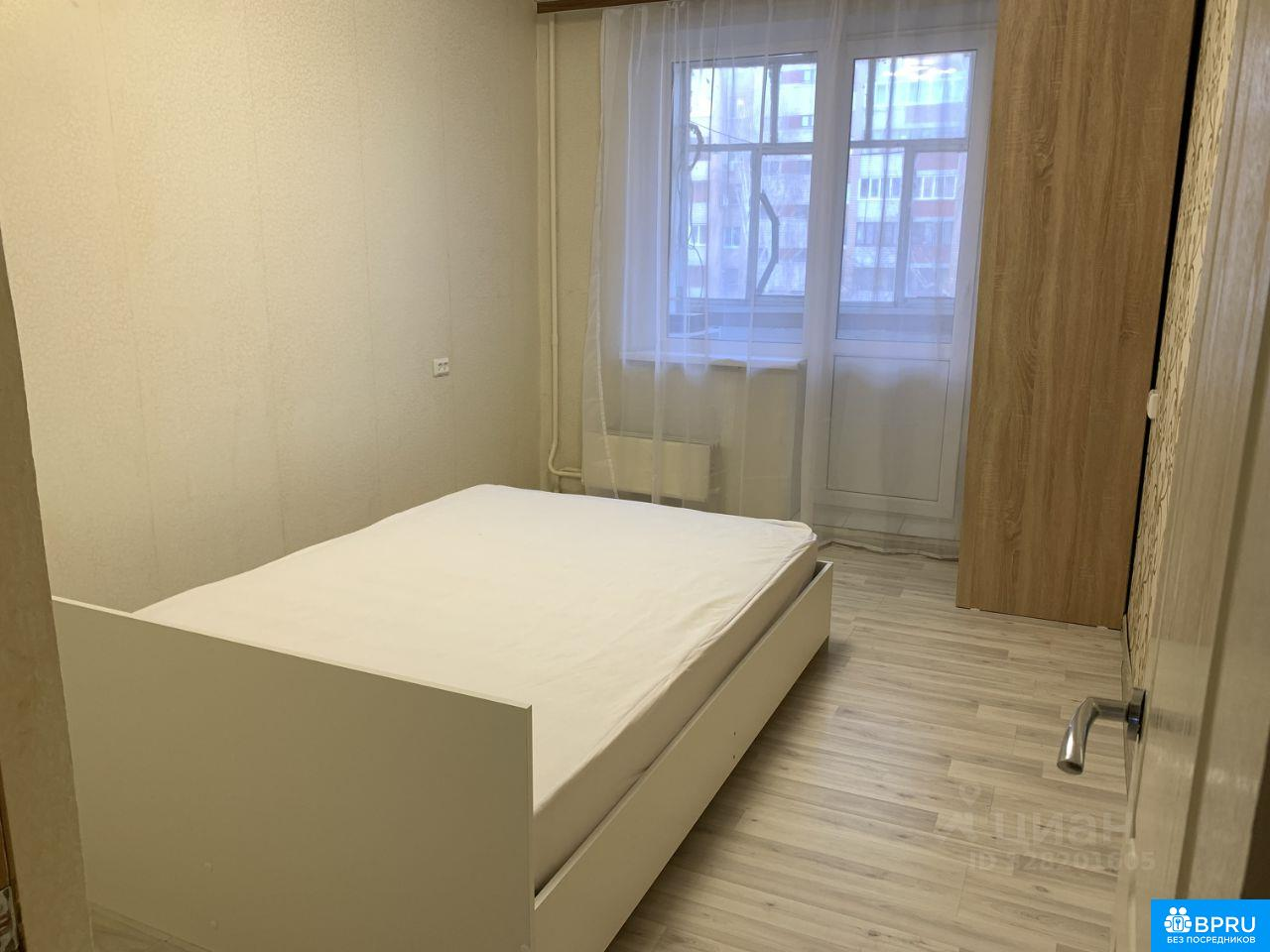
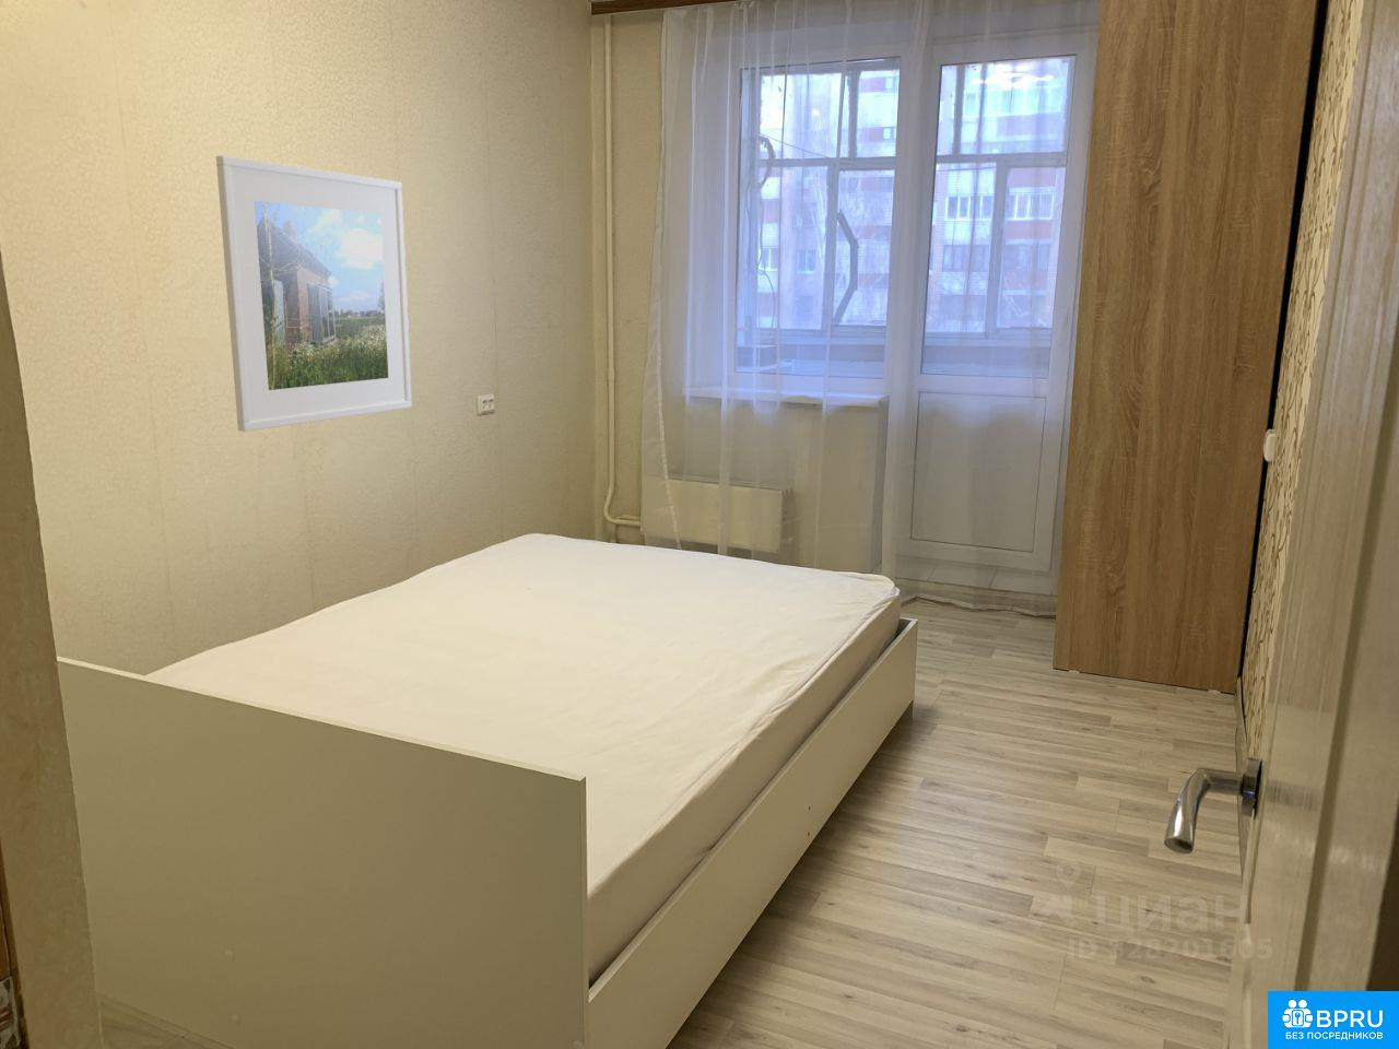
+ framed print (326, 296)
